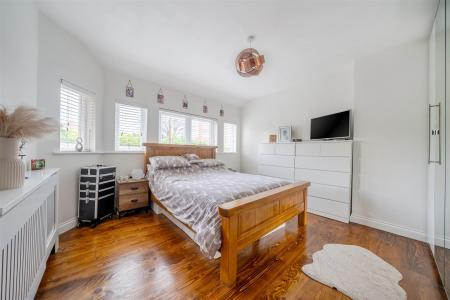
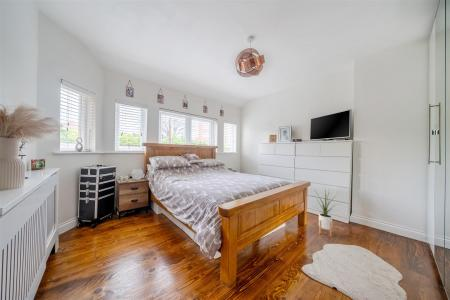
+ house plant (324, 209)
